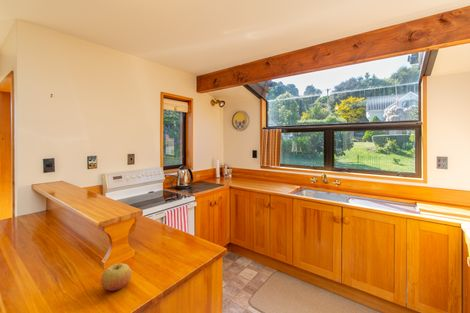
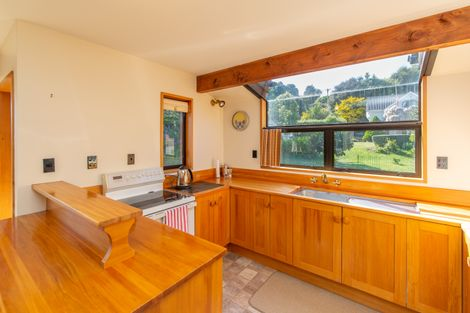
- apple (116, 275)
